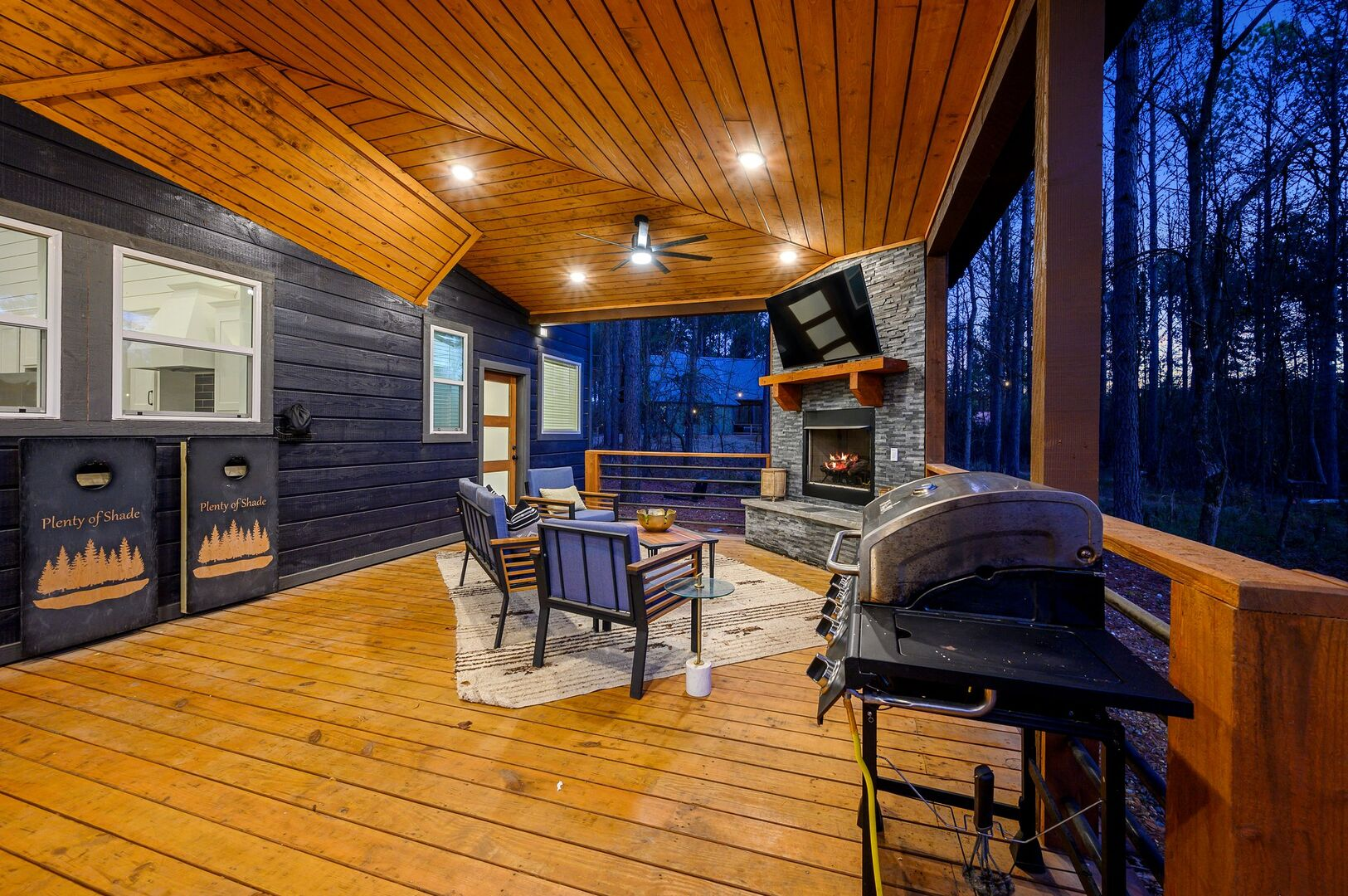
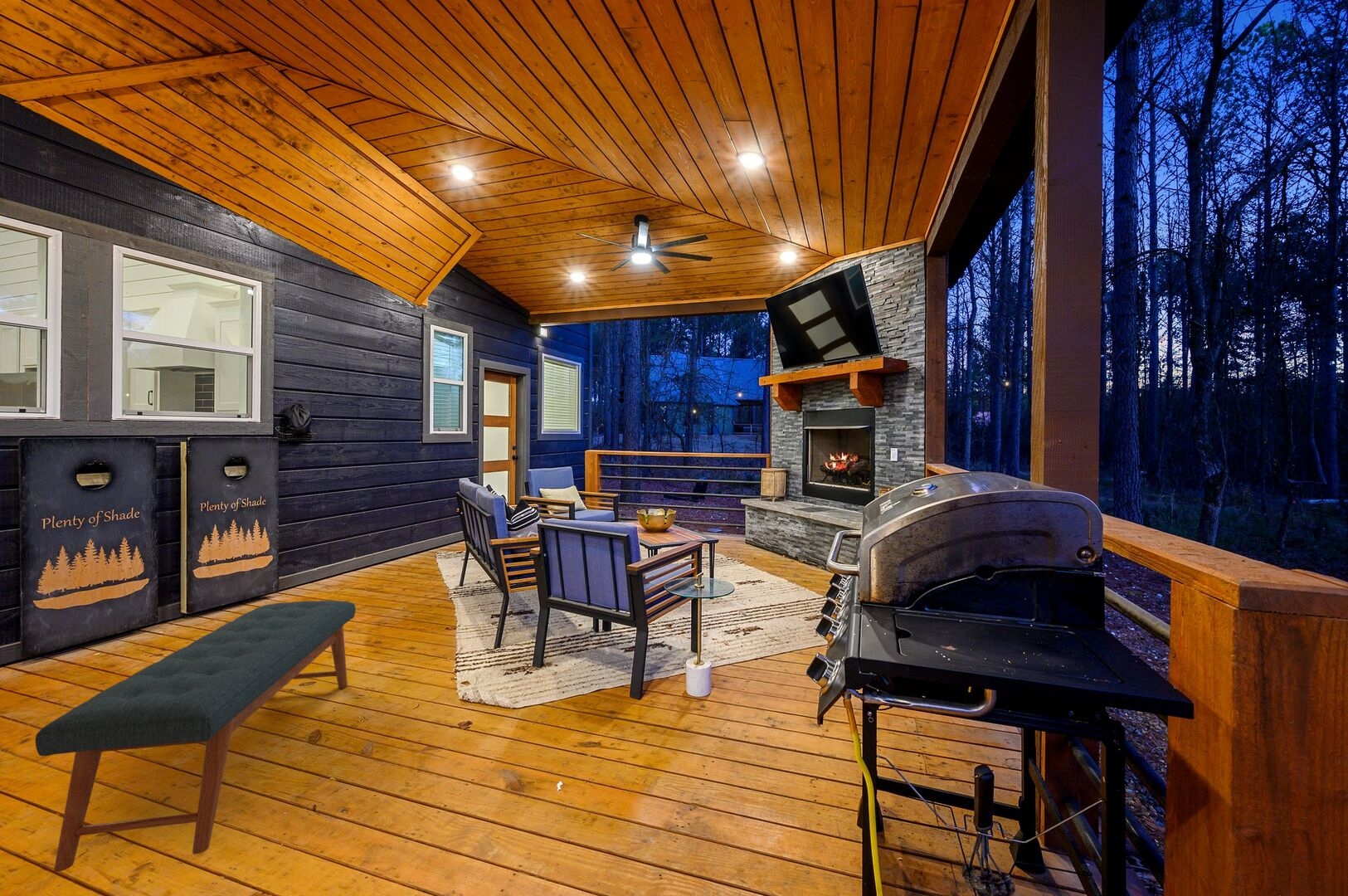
+ bench (241, 696)
